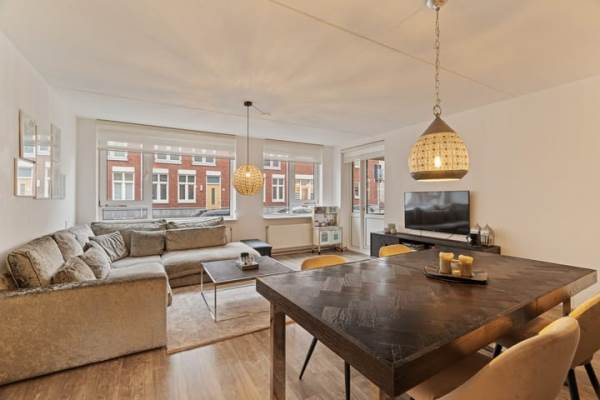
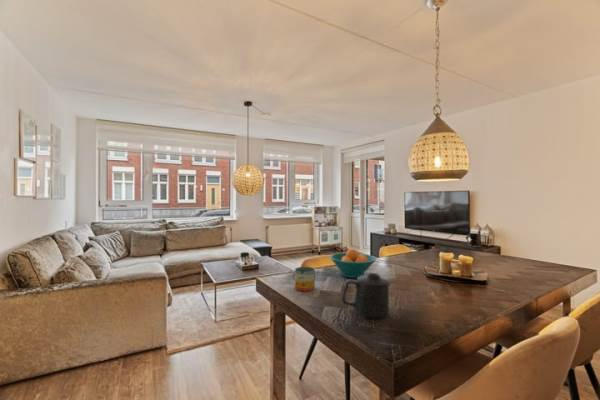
+ mug (367, 294)
+ fruit bowl (352, 262)
+ mug (302, 277)
